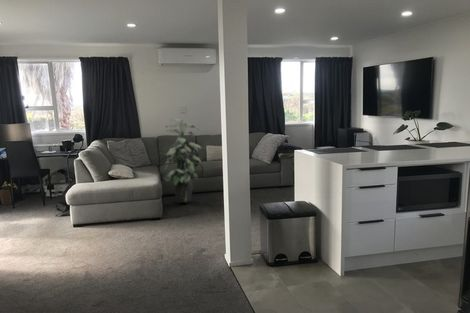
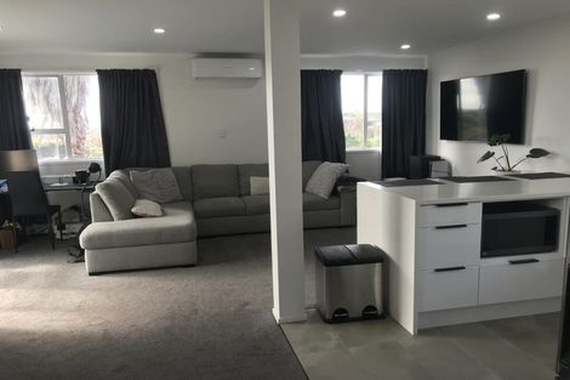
- indoor plant (180, 160)
